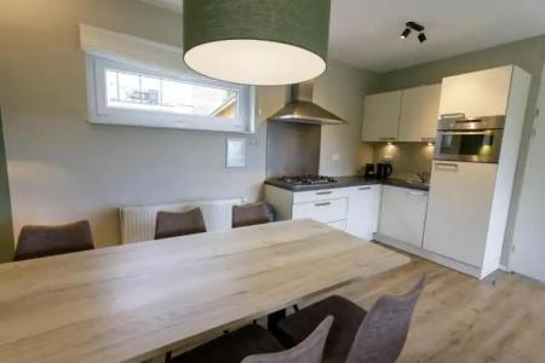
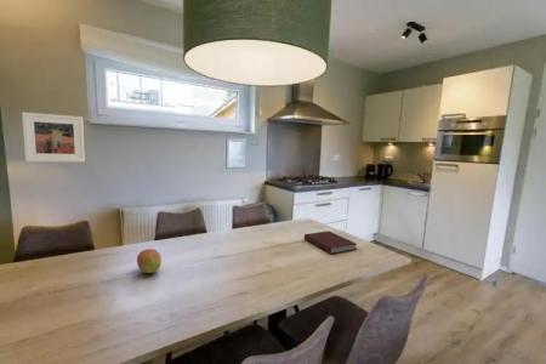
+ fruit (149, 261)
+ notebook (329, 240)
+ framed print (55, 138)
